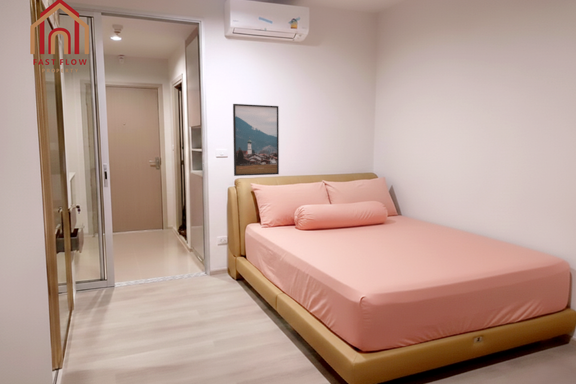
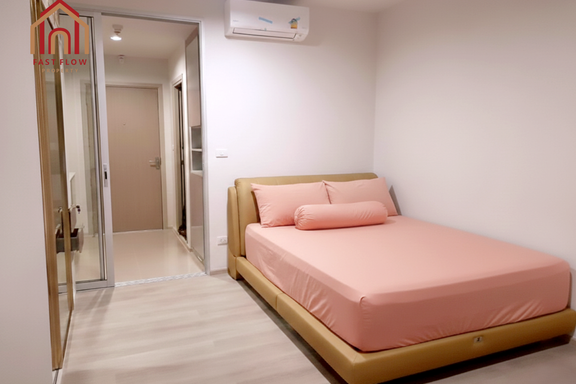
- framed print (256, 140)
